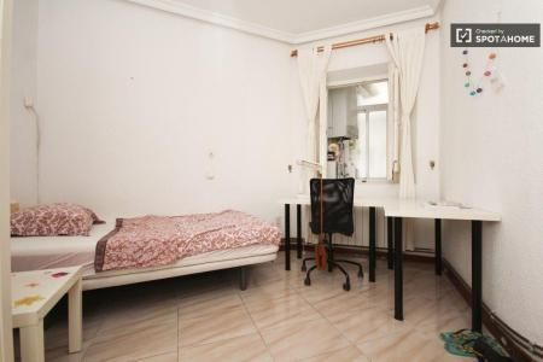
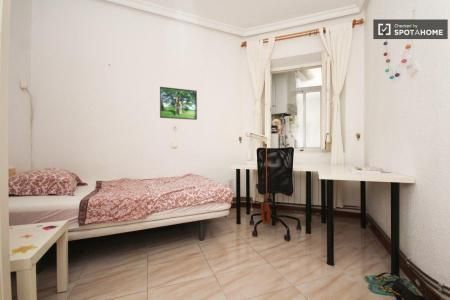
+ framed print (179, 103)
